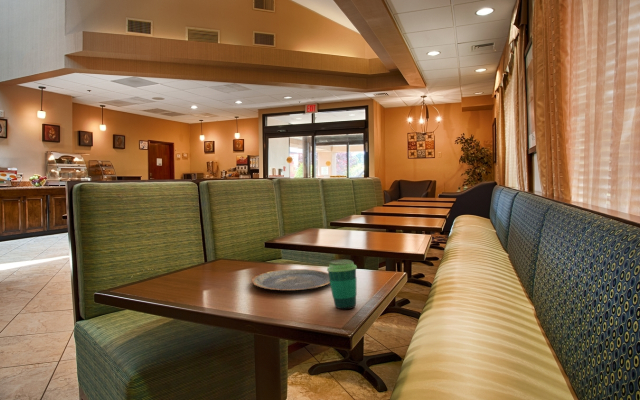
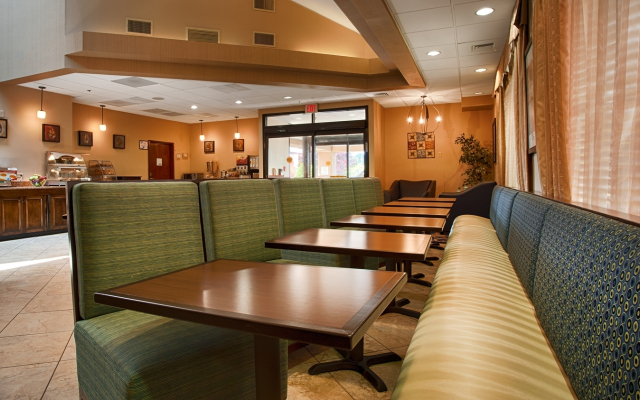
- plate (293, 280)
- cup (342, 283)
